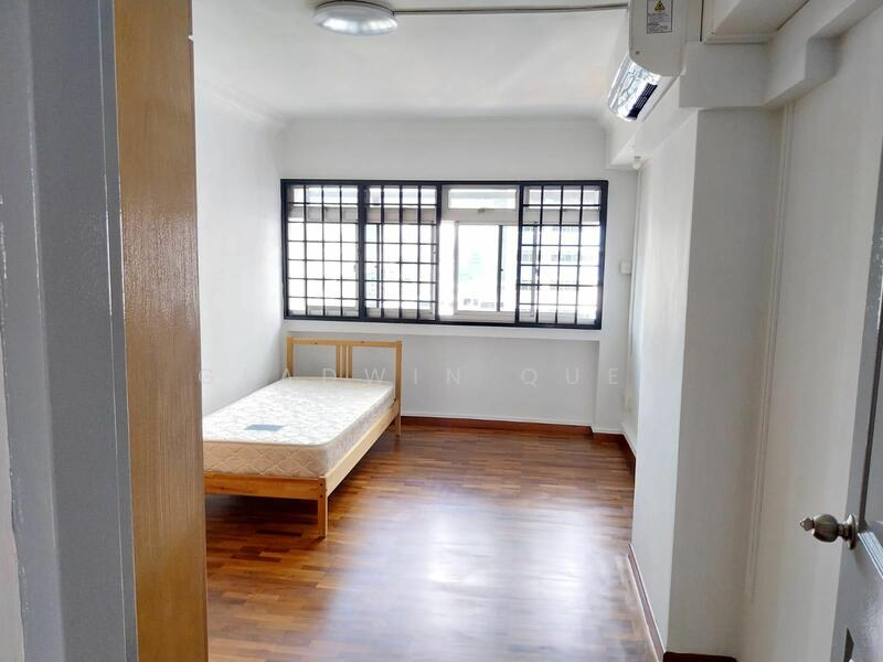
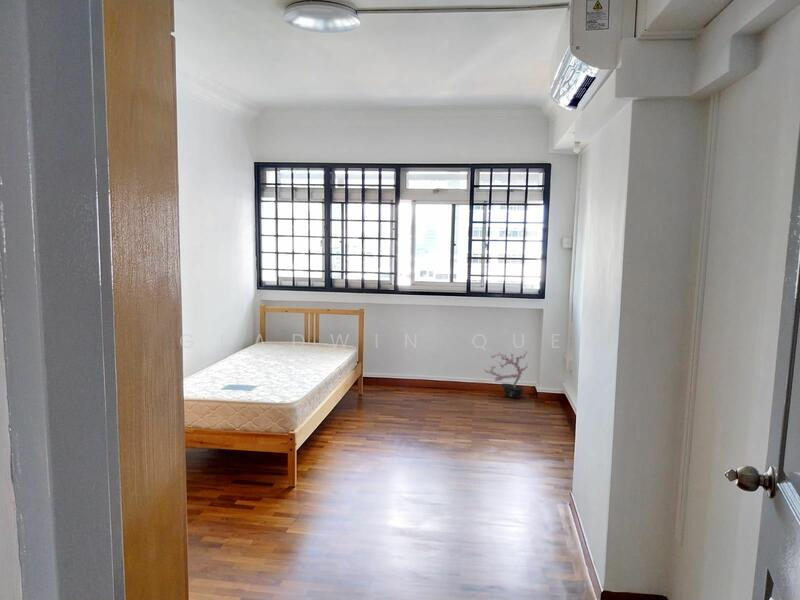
+ potted plant (505, 375)
